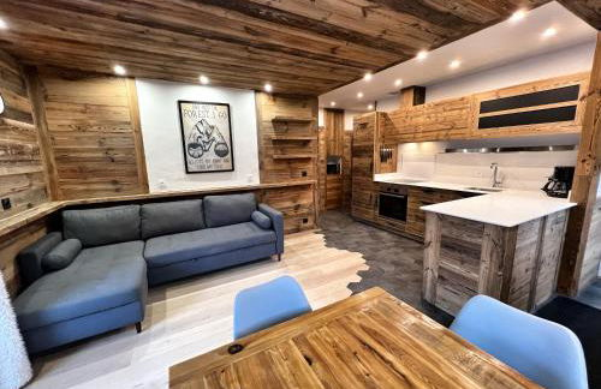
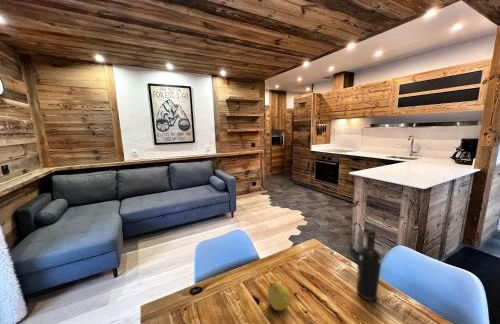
+ fruit (278, 294)
+ wine bottle (368, 263)
